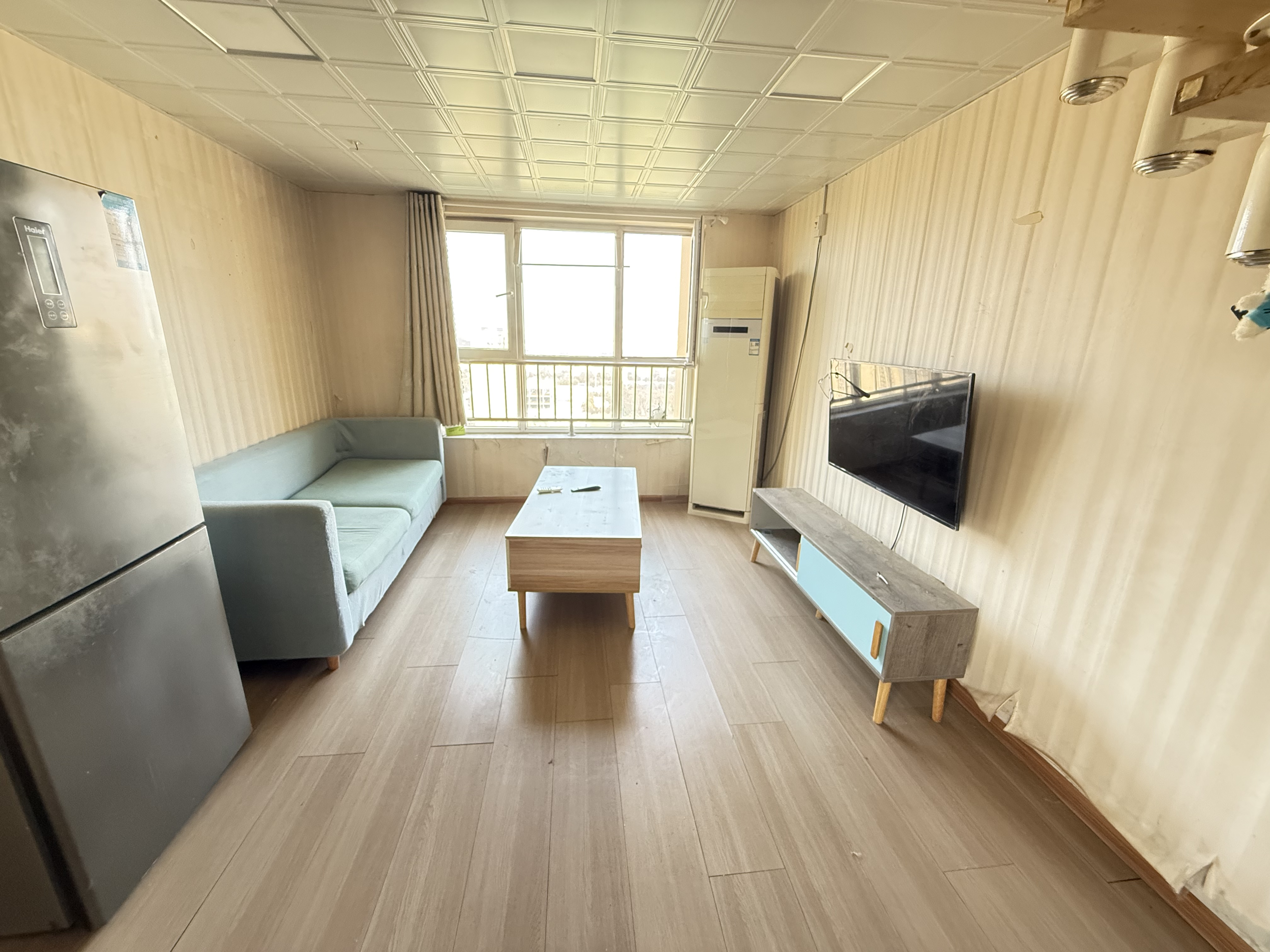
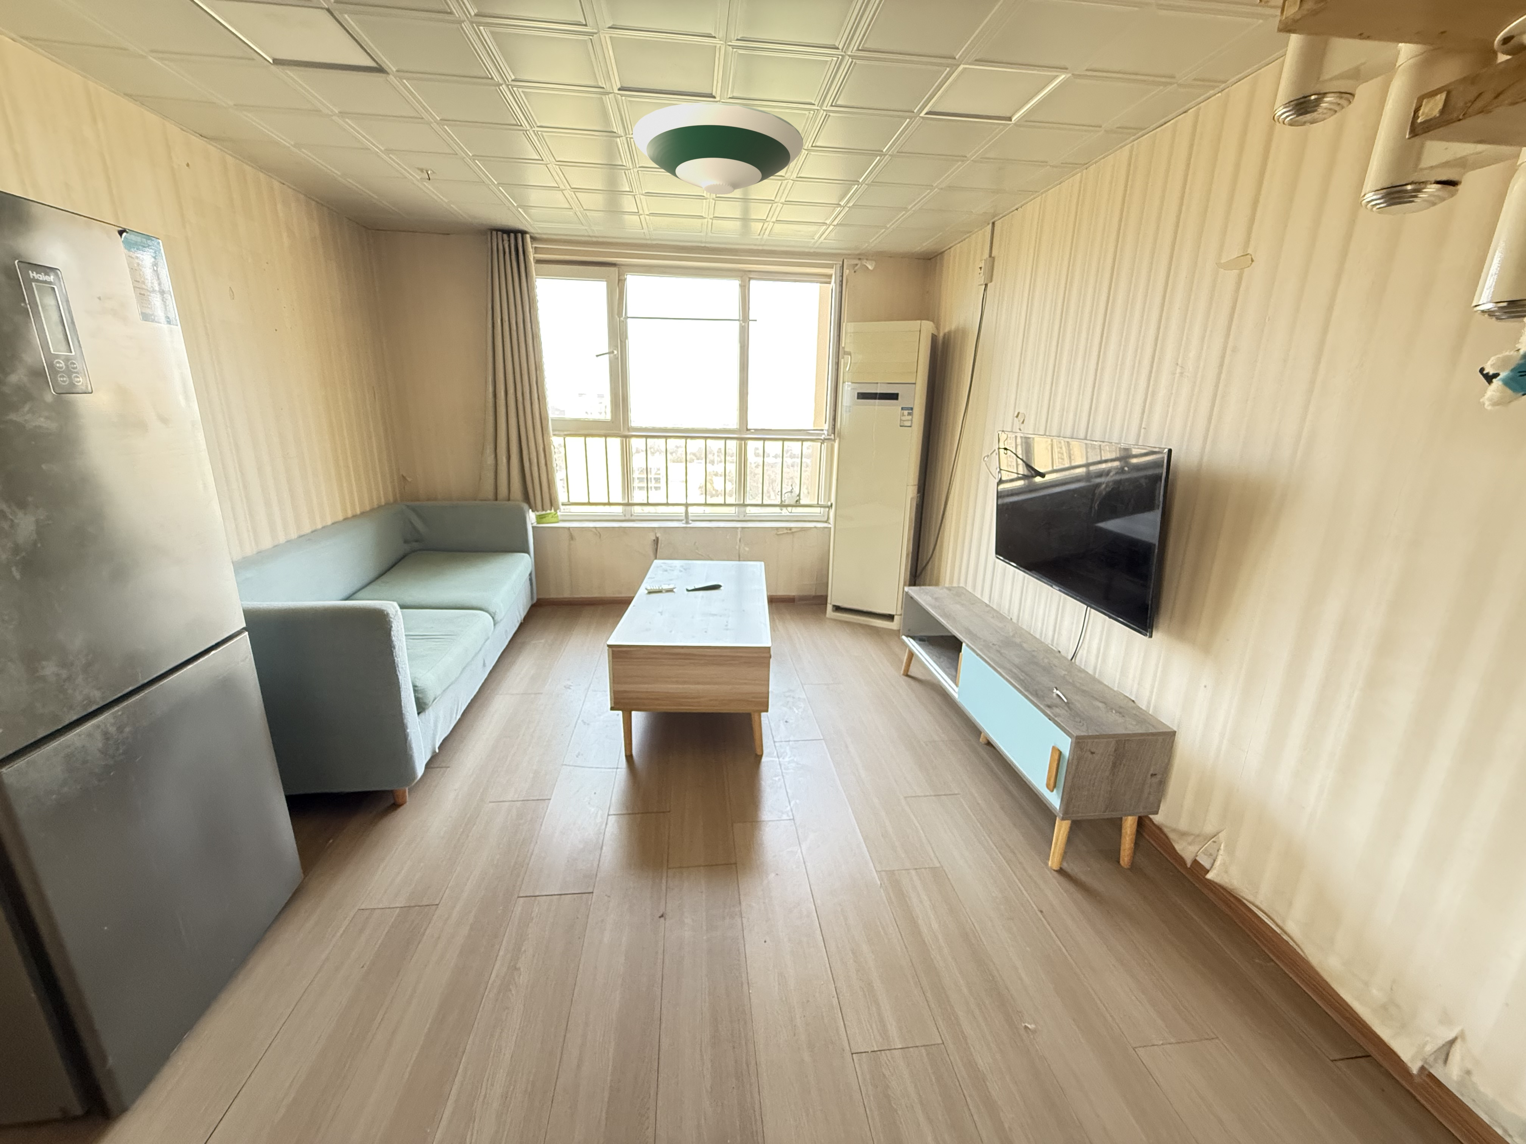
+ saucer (719, 167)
